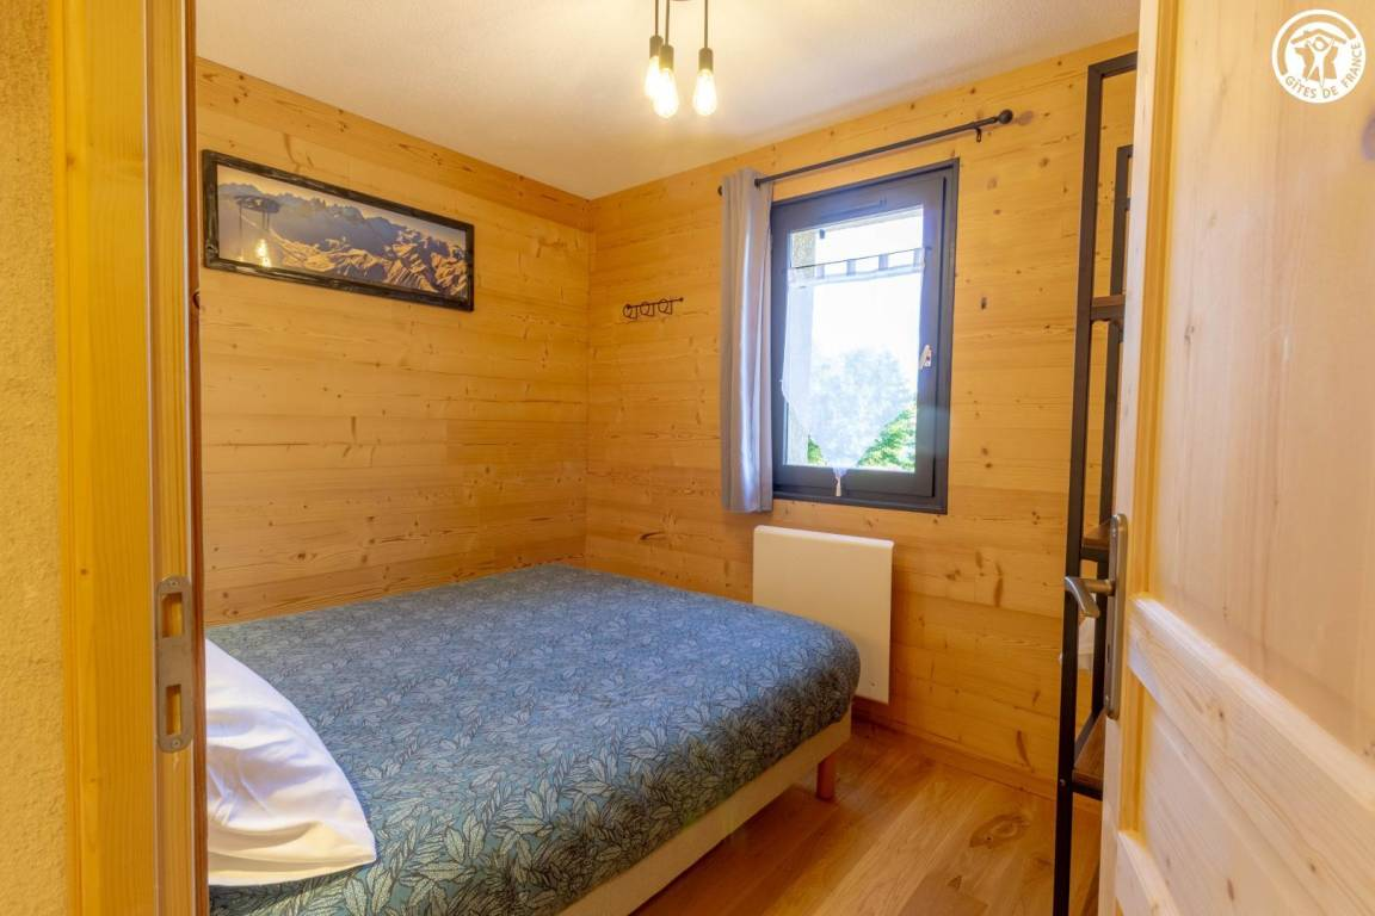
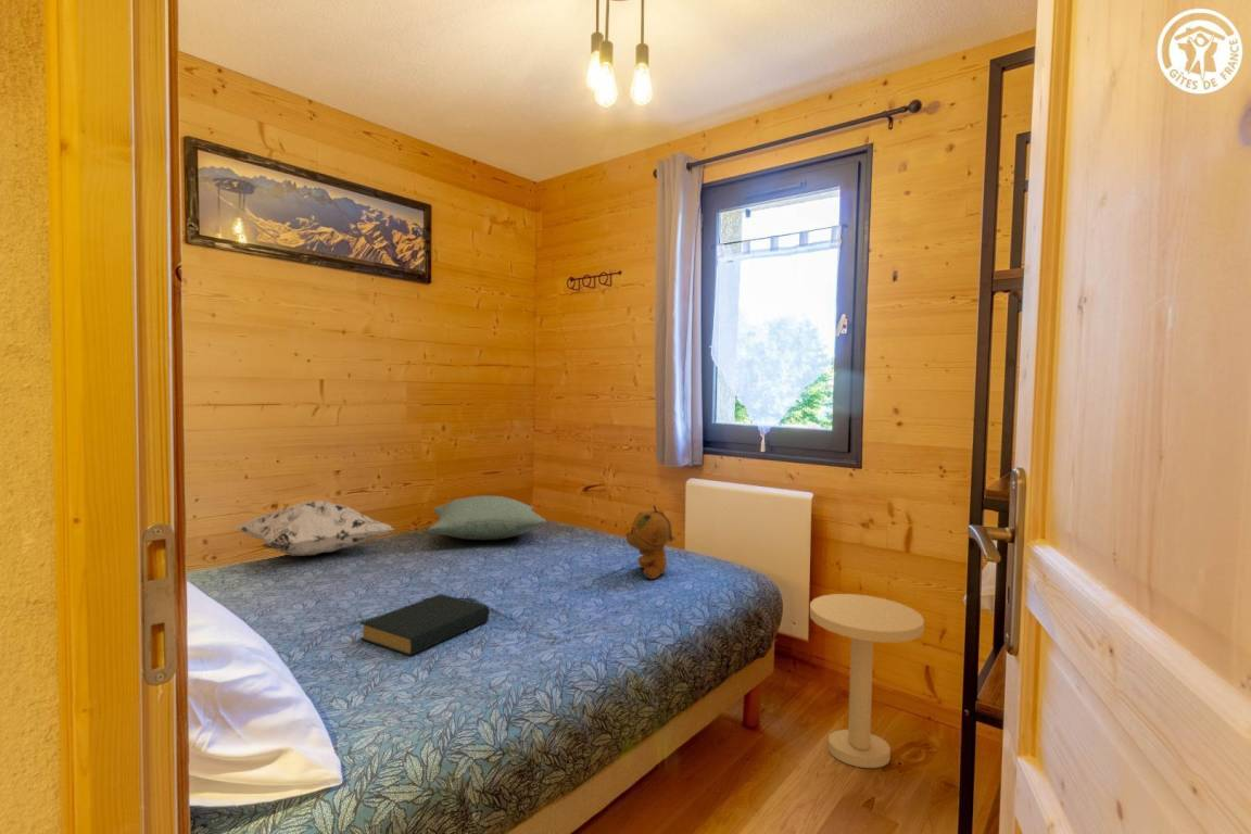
+ decorative pillow (314, 528)
+ side table (862, 682)
+ hardback book (427, 621)
+ stuffed bear (652, 539)
+ pillow (485, 516)
